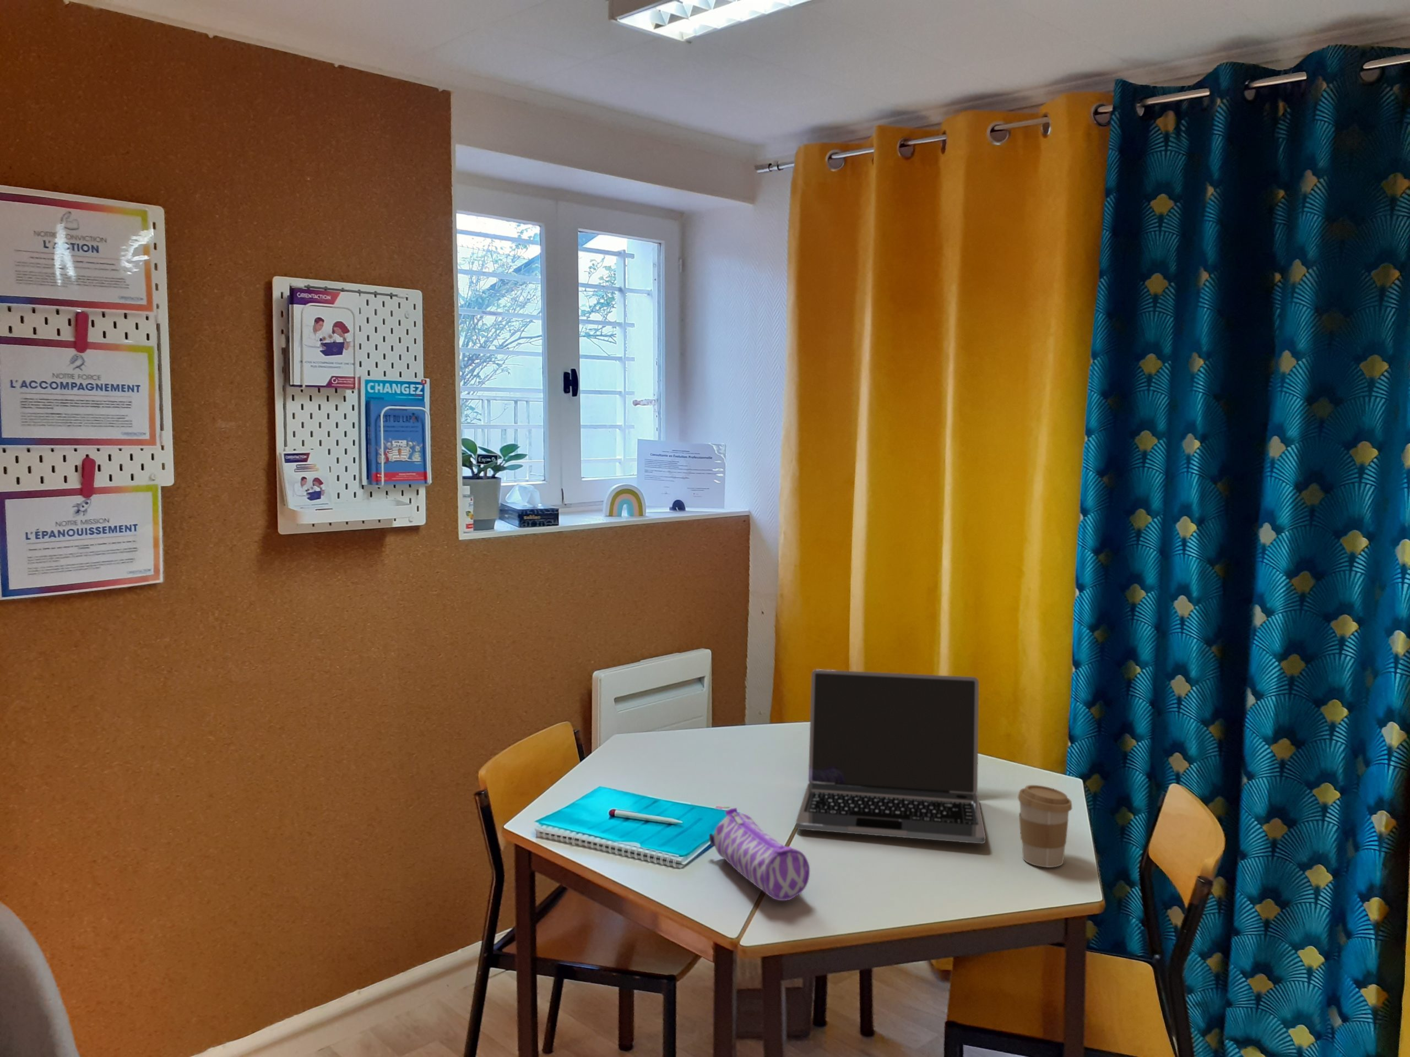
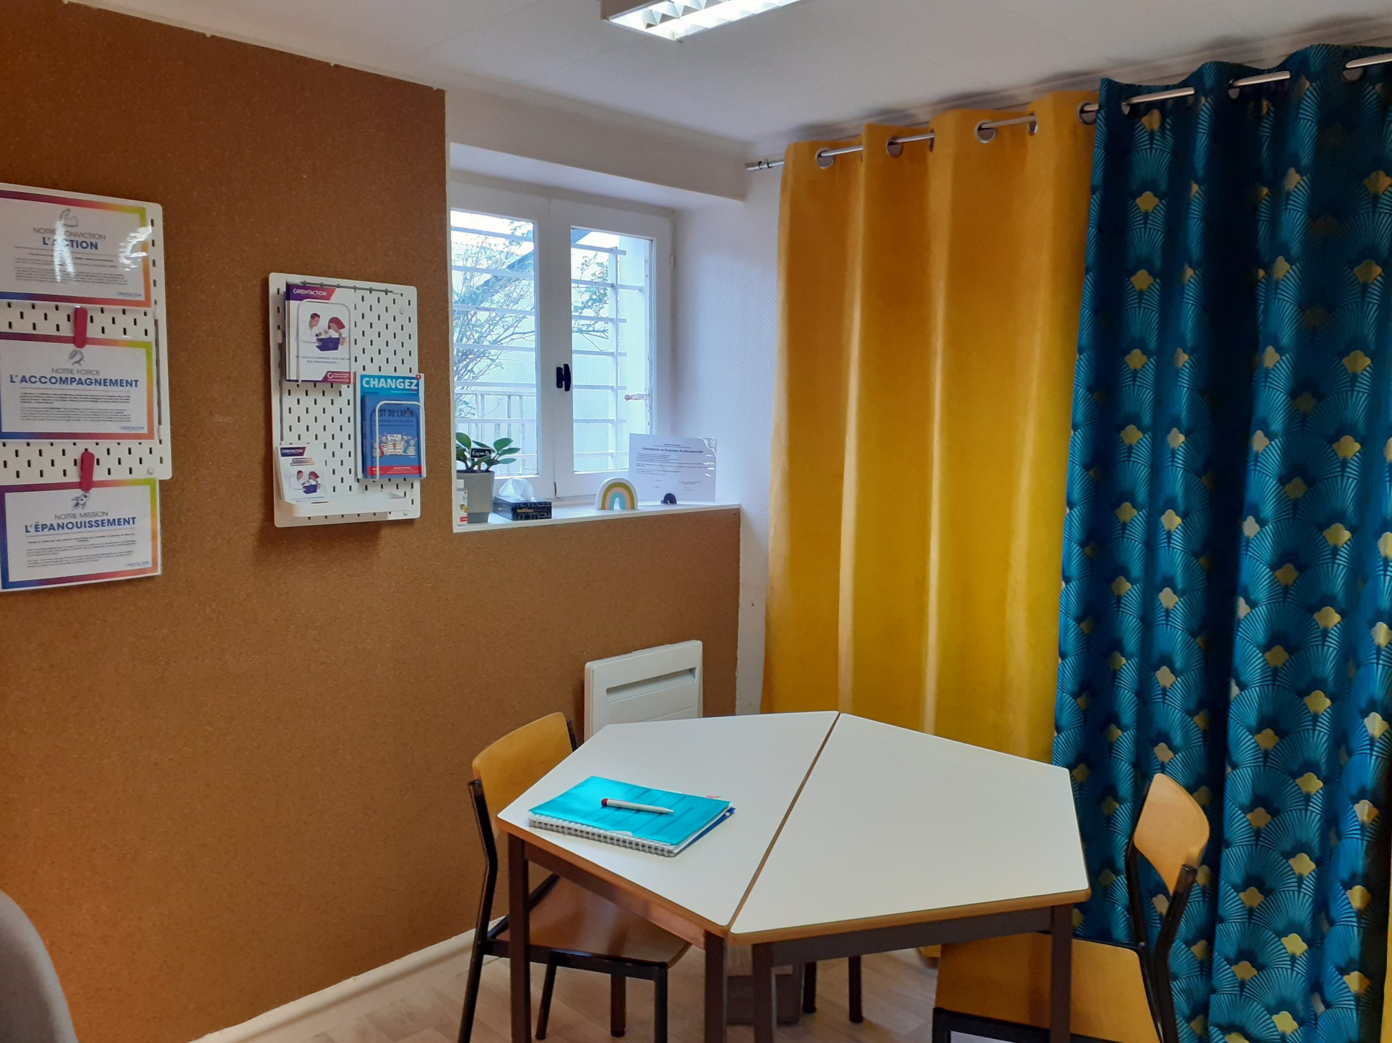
- pencil case (759, 853)
- coffee cup (1044, 824)
- laptop (892, 749)
